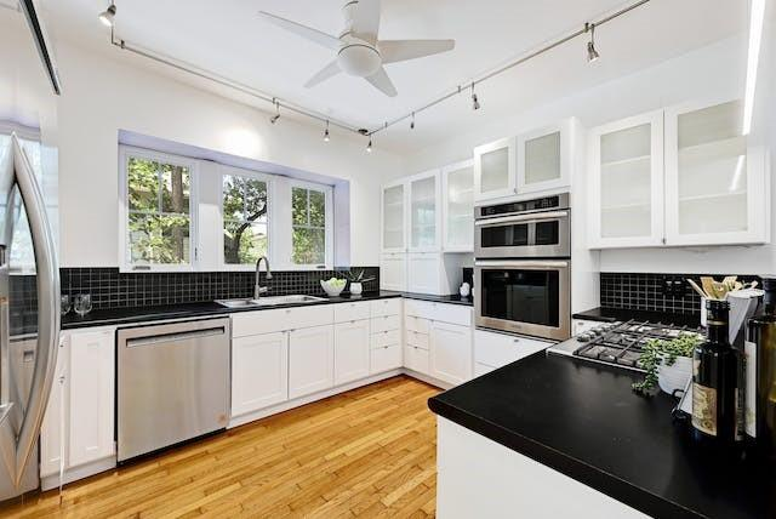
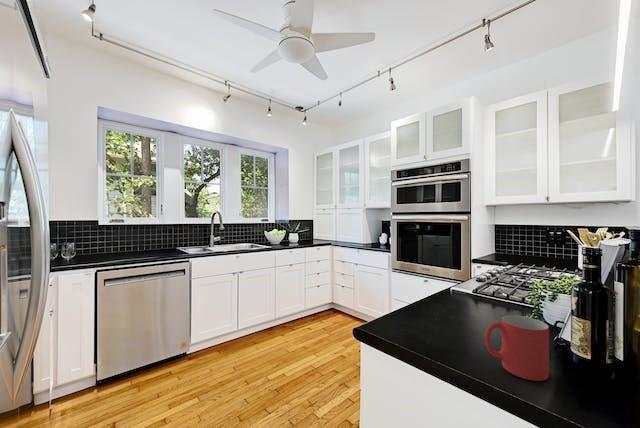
+ mug (515, 345)
